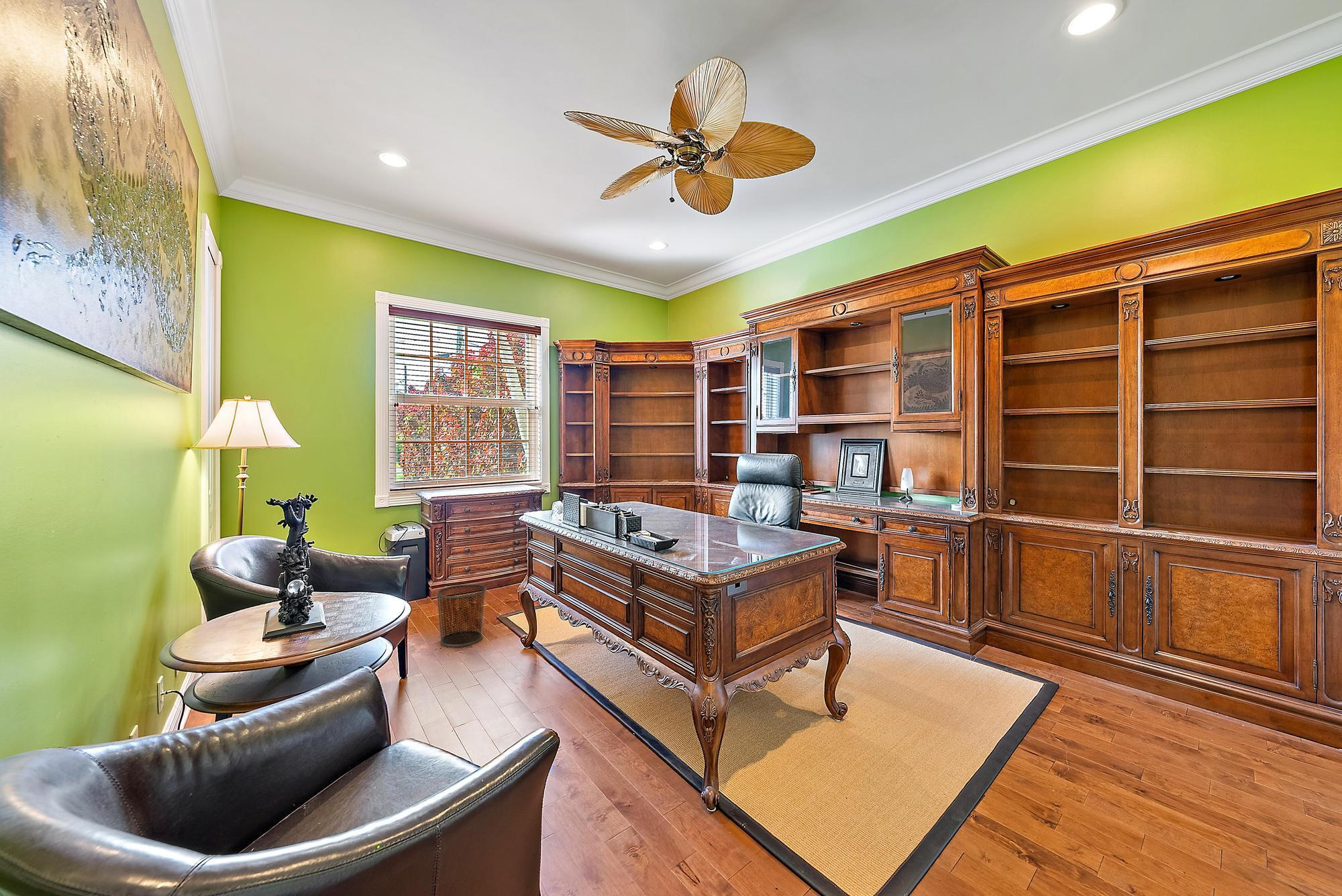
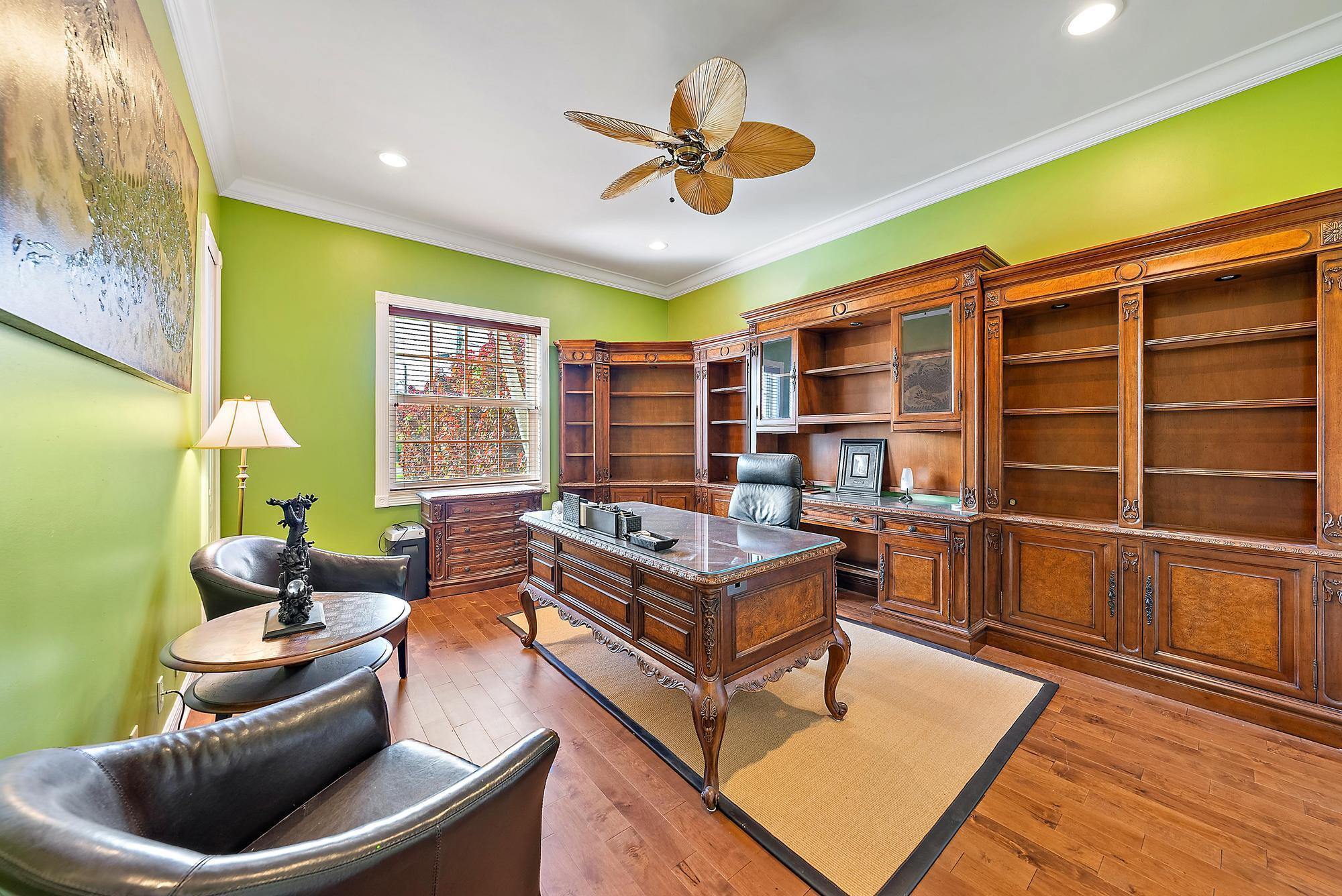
- waste bin (462, 614)
